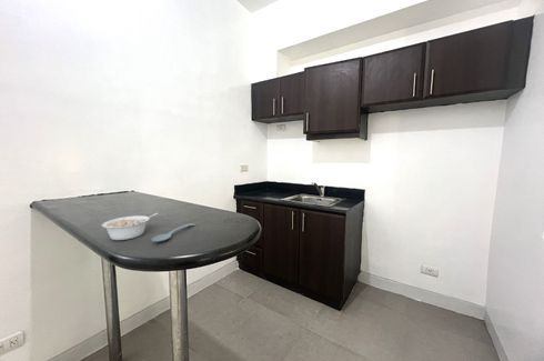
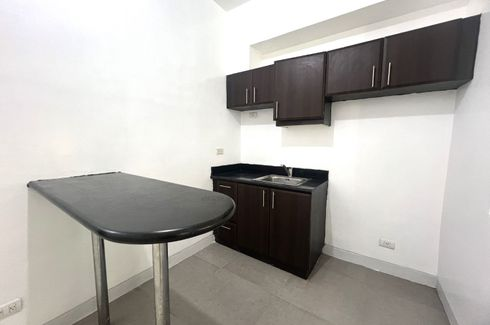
- spoon (175, 230)
- legume (129, 225)
